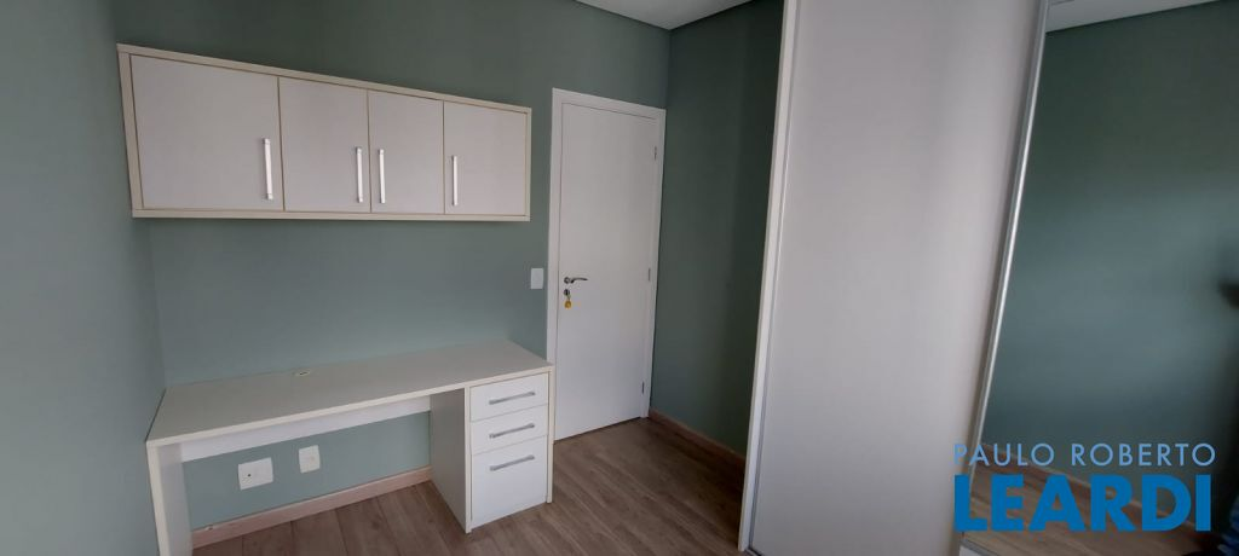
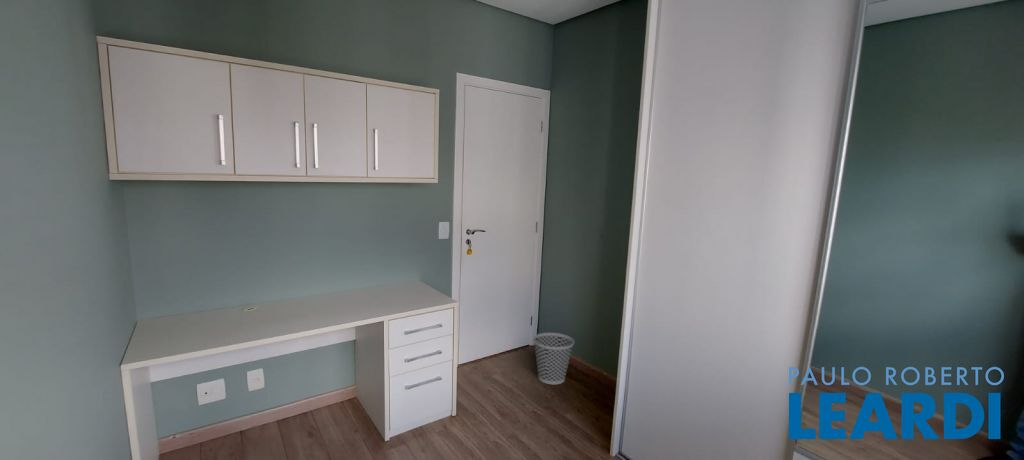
+ wastebasket (552, 359)
